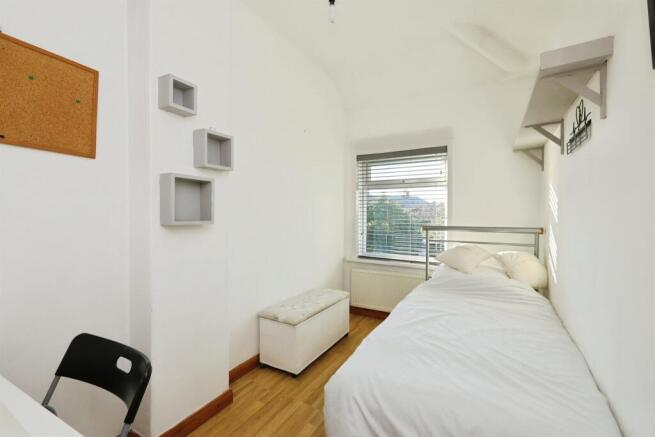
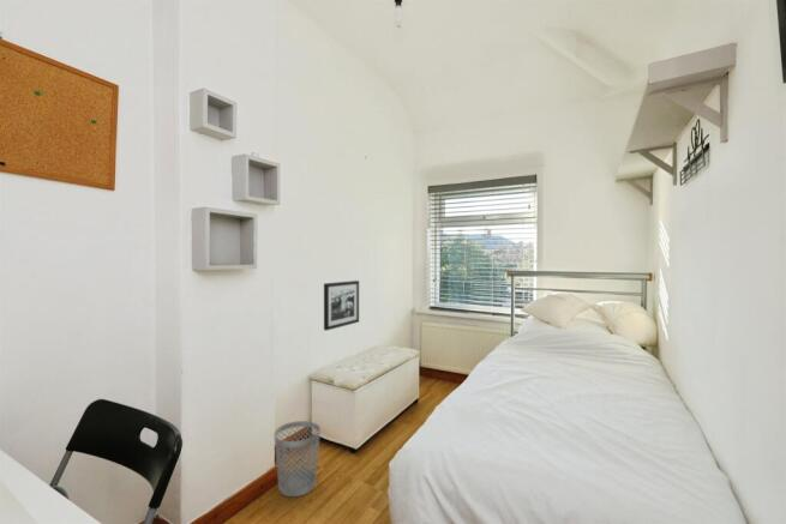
+ picture frame (342, 303)
+ wastebasket (298, 458)
